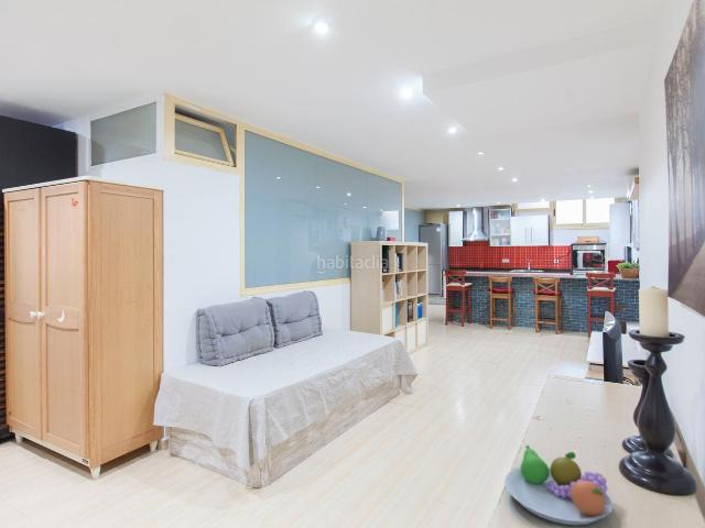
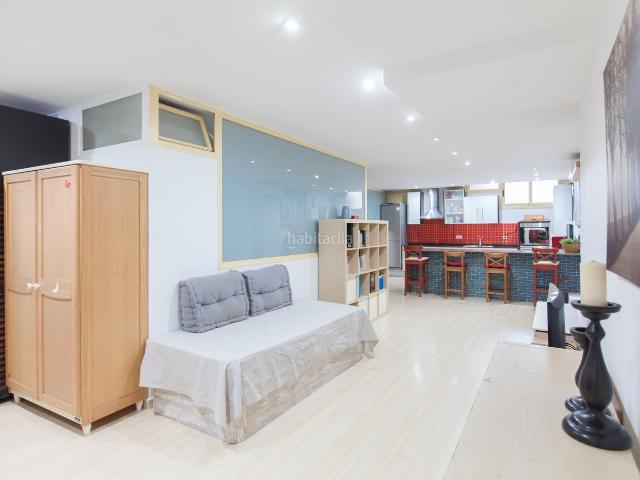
- fruit bowl (554, 479)
